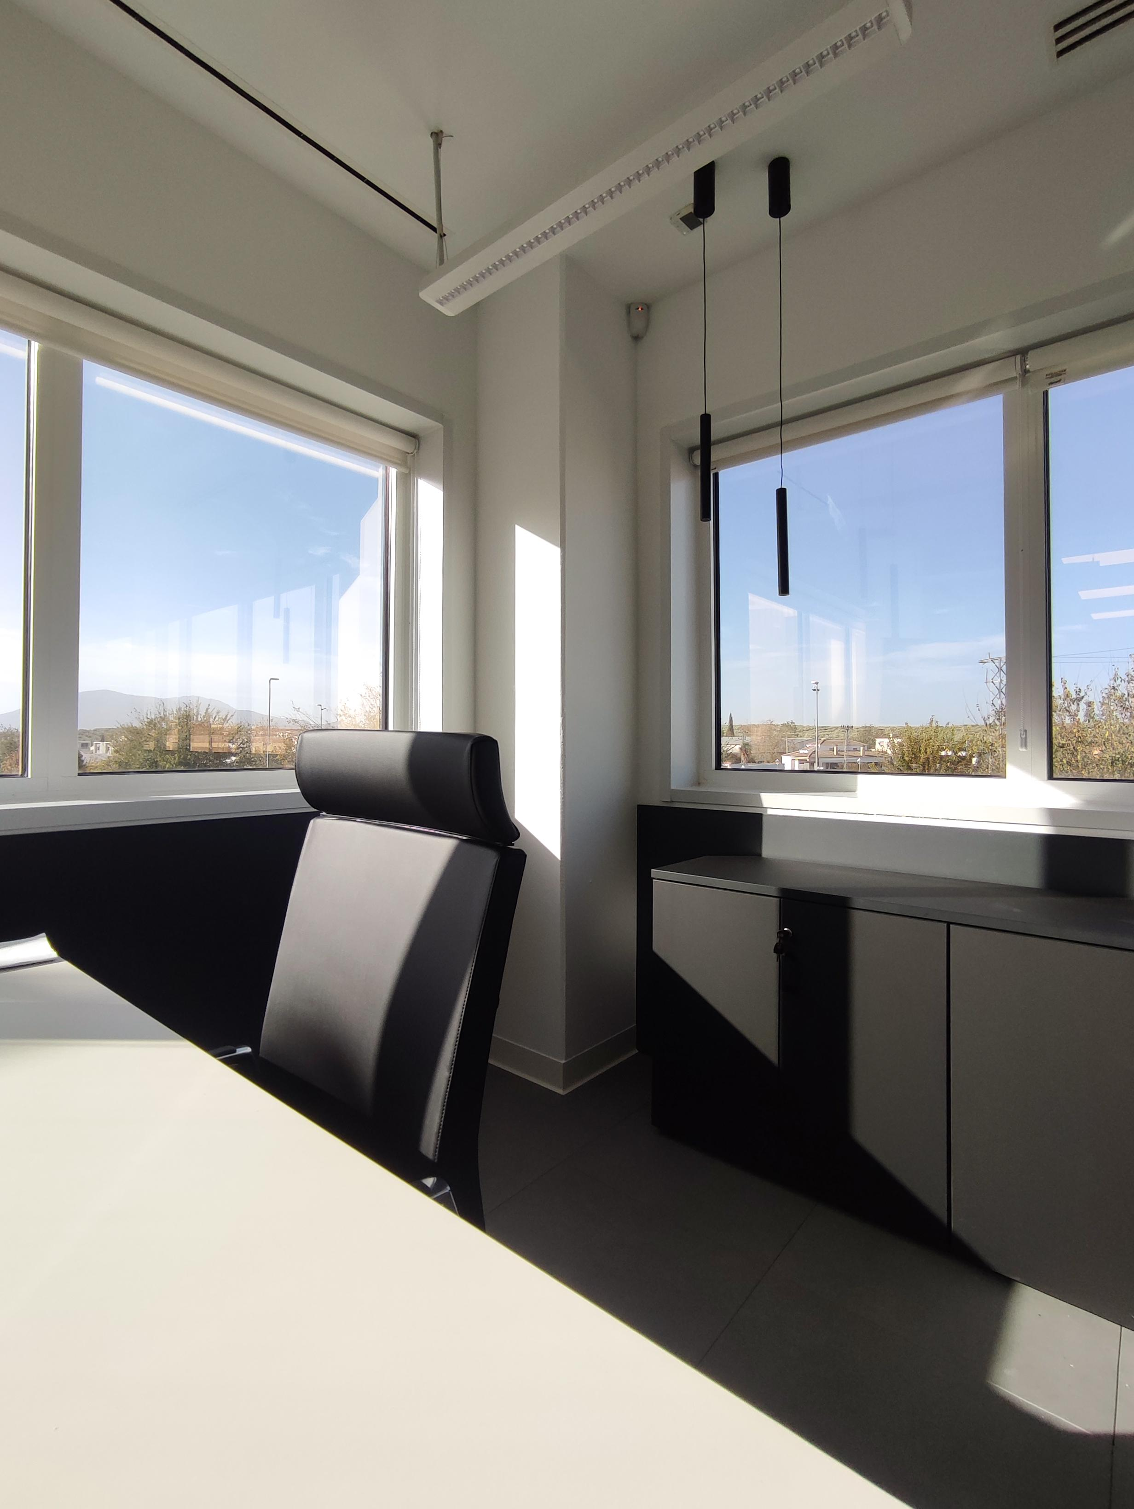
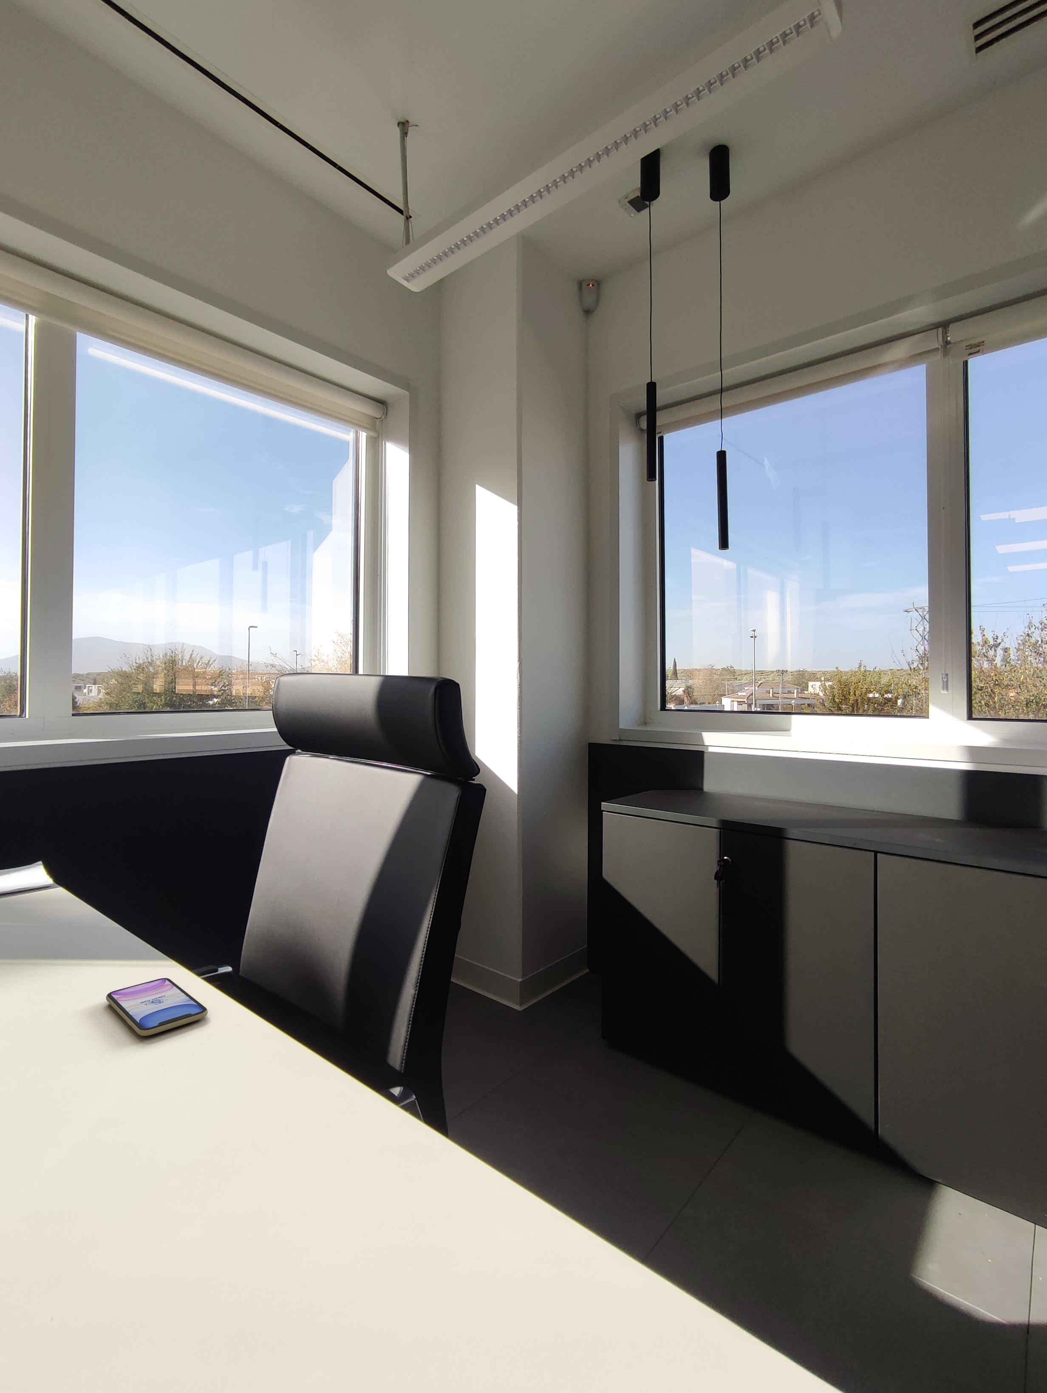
+ smartphone (155, 1005)
